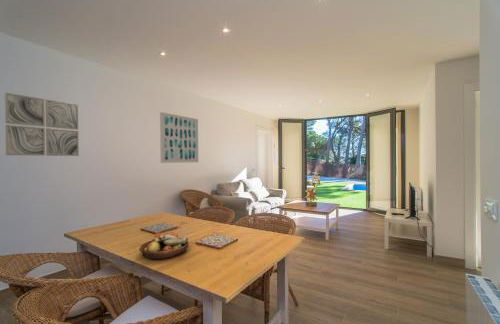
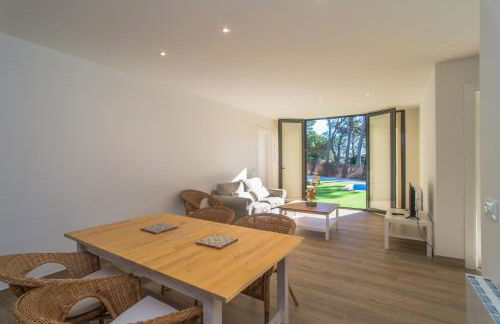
- fruit bowl (165, 242)
- wall art (180, 139)
- wall art (44, 128)
